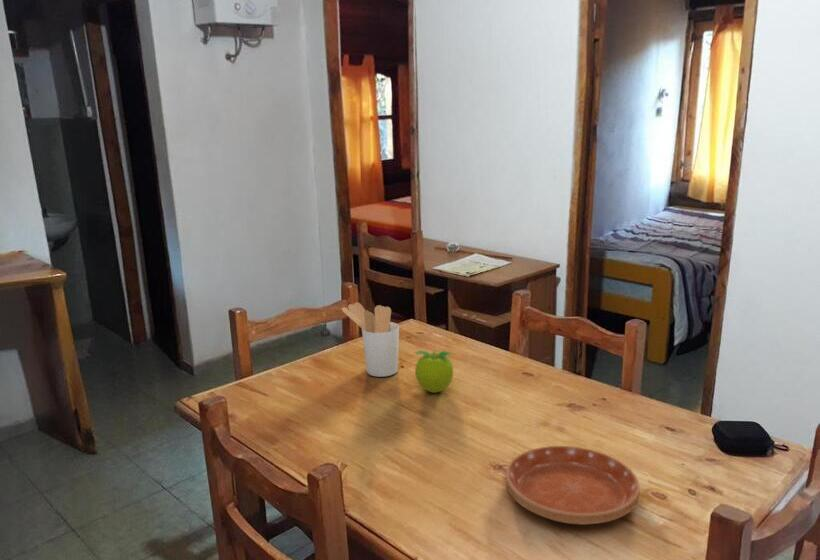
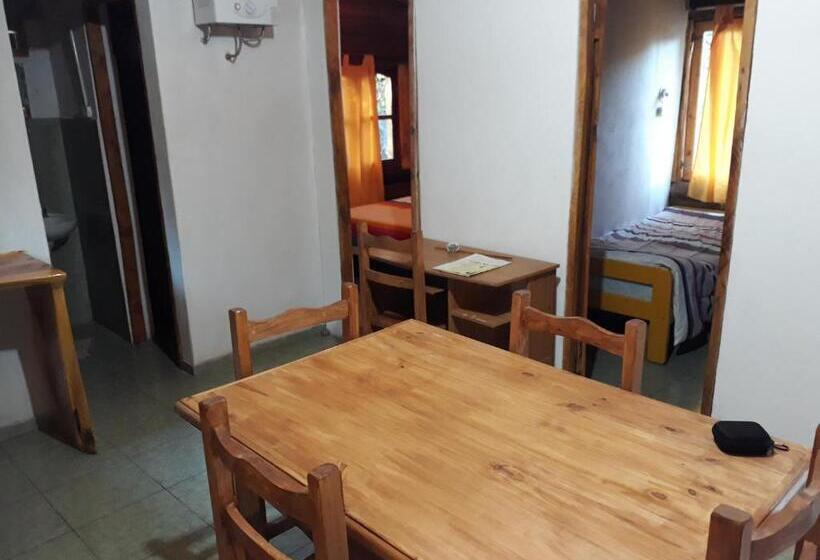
- saucer (570, 485)
- fruit (434, 371)
- utensil holder (372, 337)
